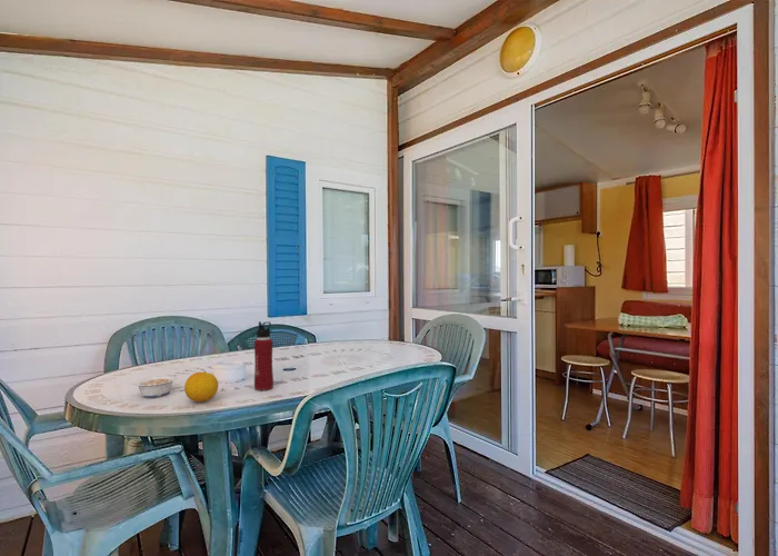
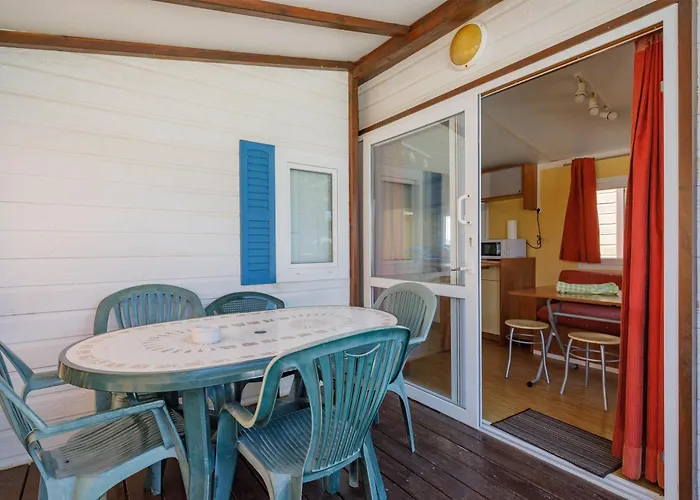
- water bottle (263, 355)
- legume (154, 386)
- fruit (201, 386)
